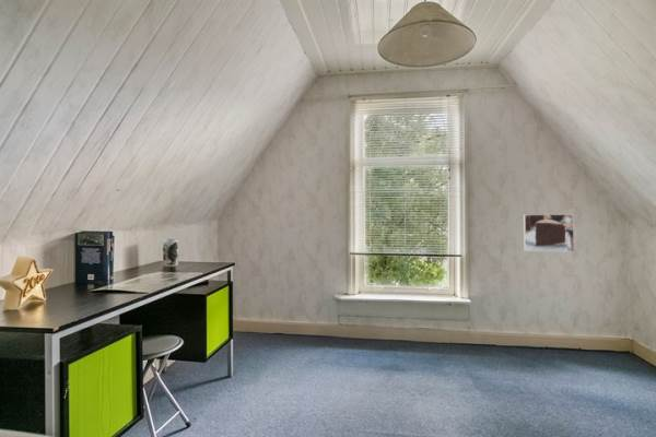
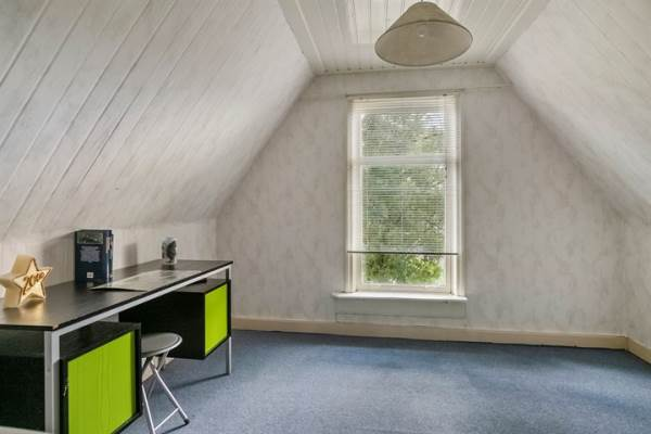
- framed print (548, 233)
